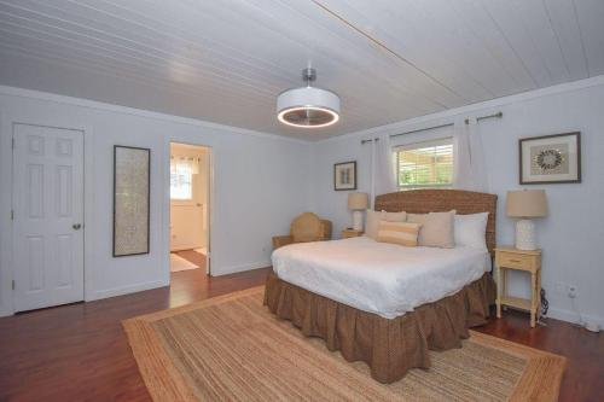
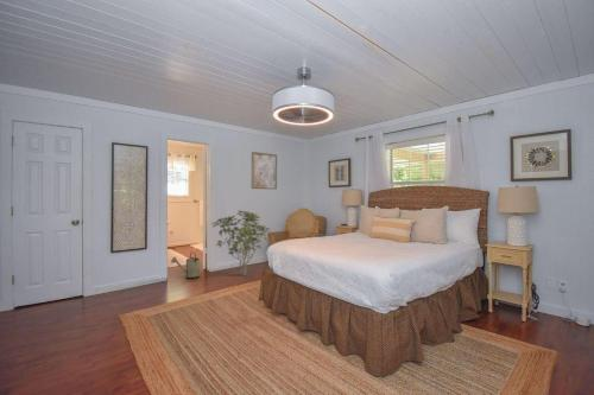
+ wall art (264, 171)
+ shrub (244, 242)
+ watering can (187, 266)
